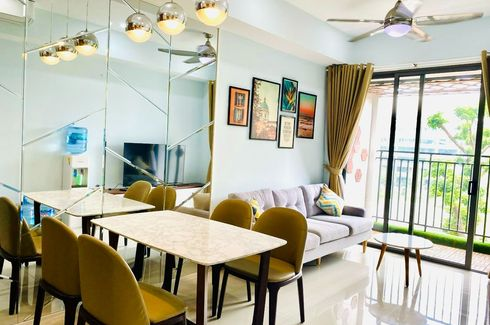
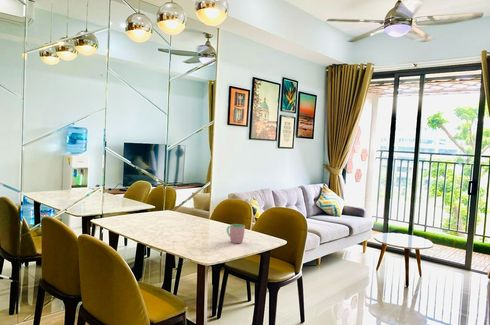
+ cup (234, 233)
